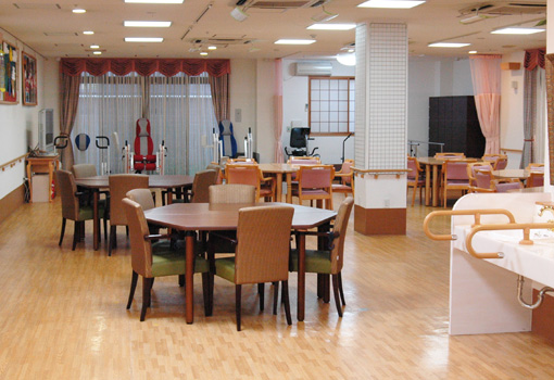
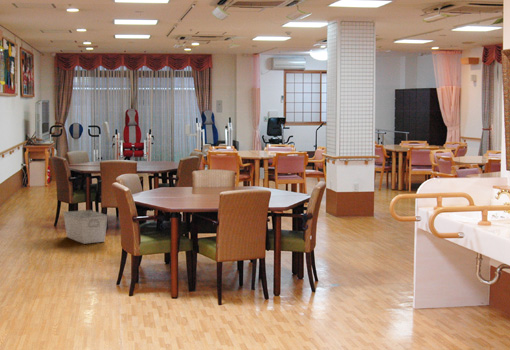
+ storage bin (85, 226)
